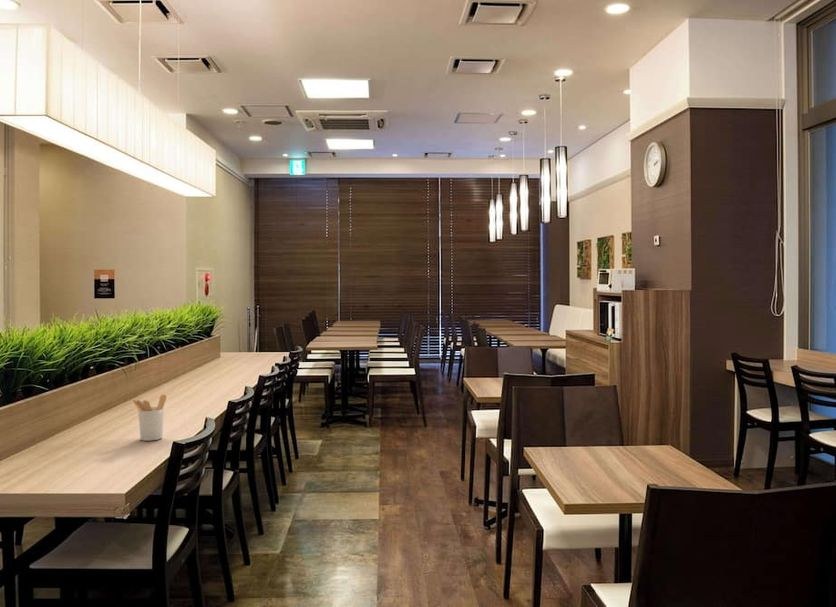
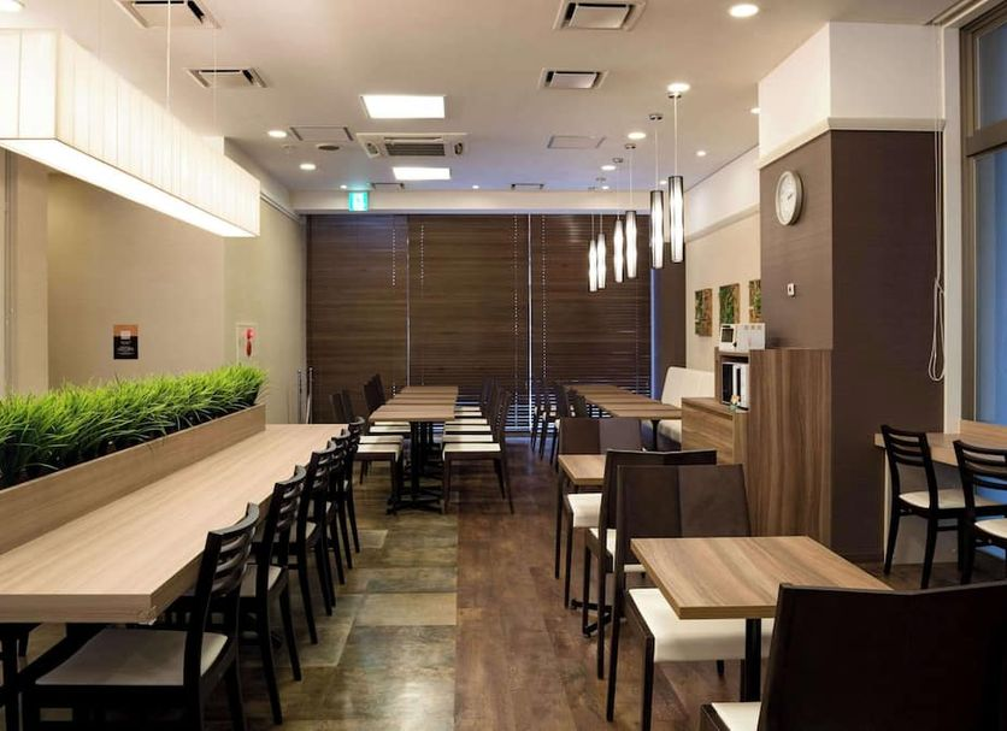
- utensil holder (148, 417)
